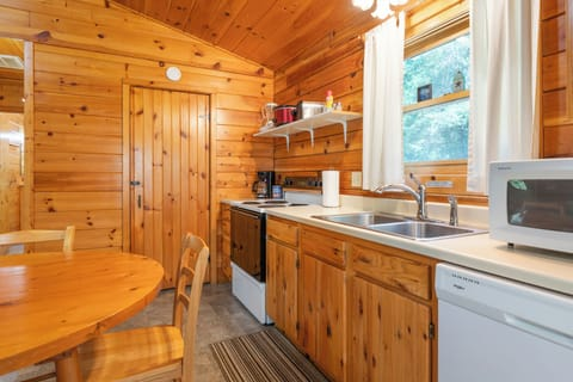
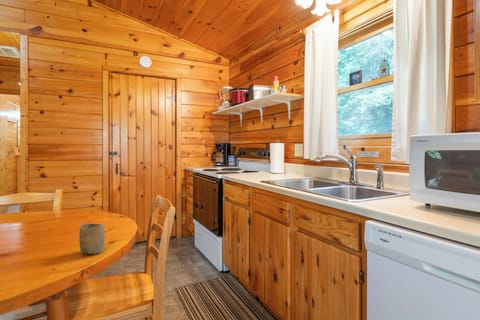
+ cup (92, 238)
